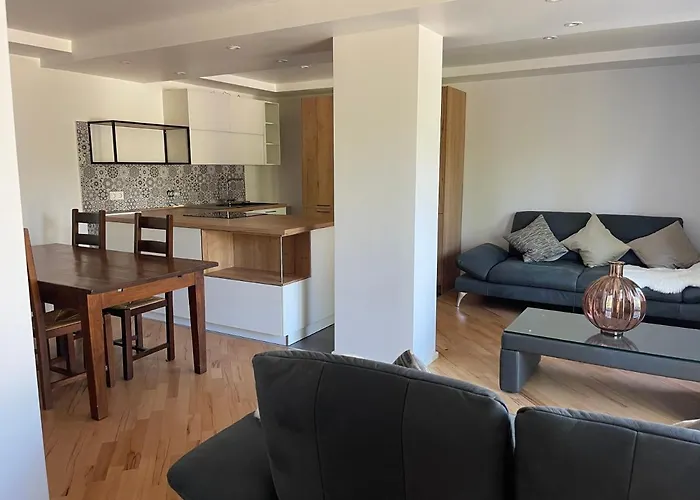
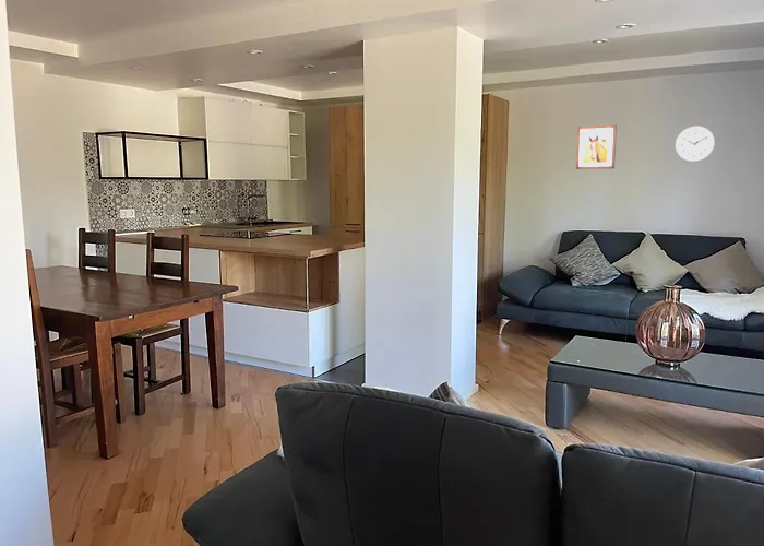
+ wall art (596, 147)
+ wall clock (694, 144)
